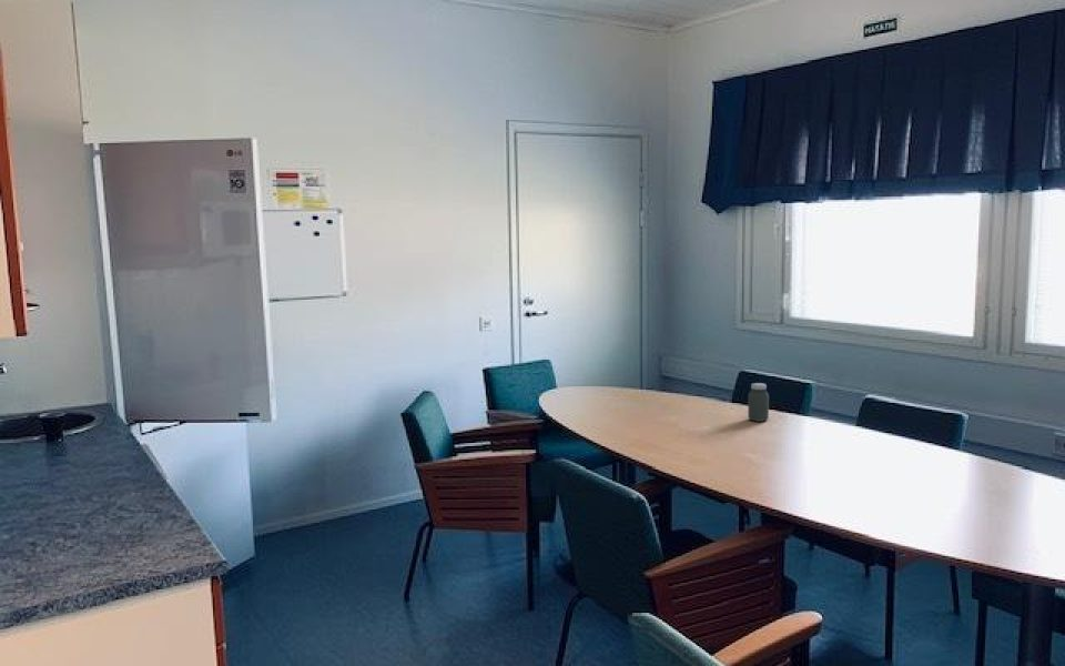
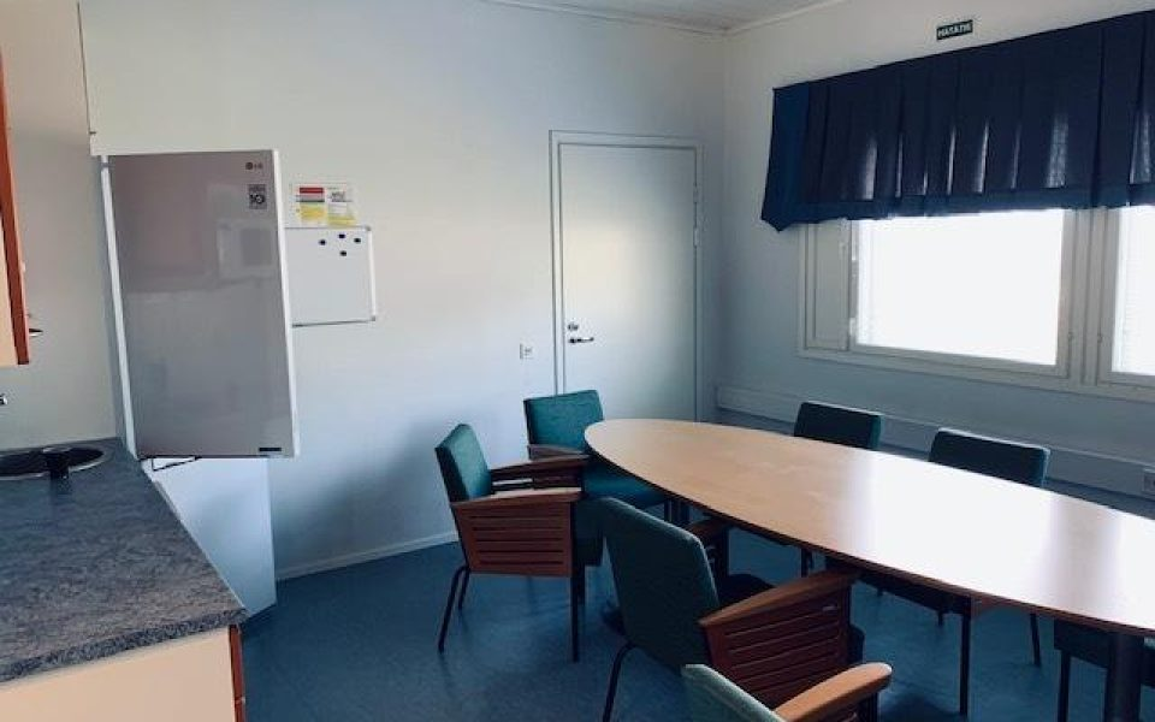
- jar (758, 402)
